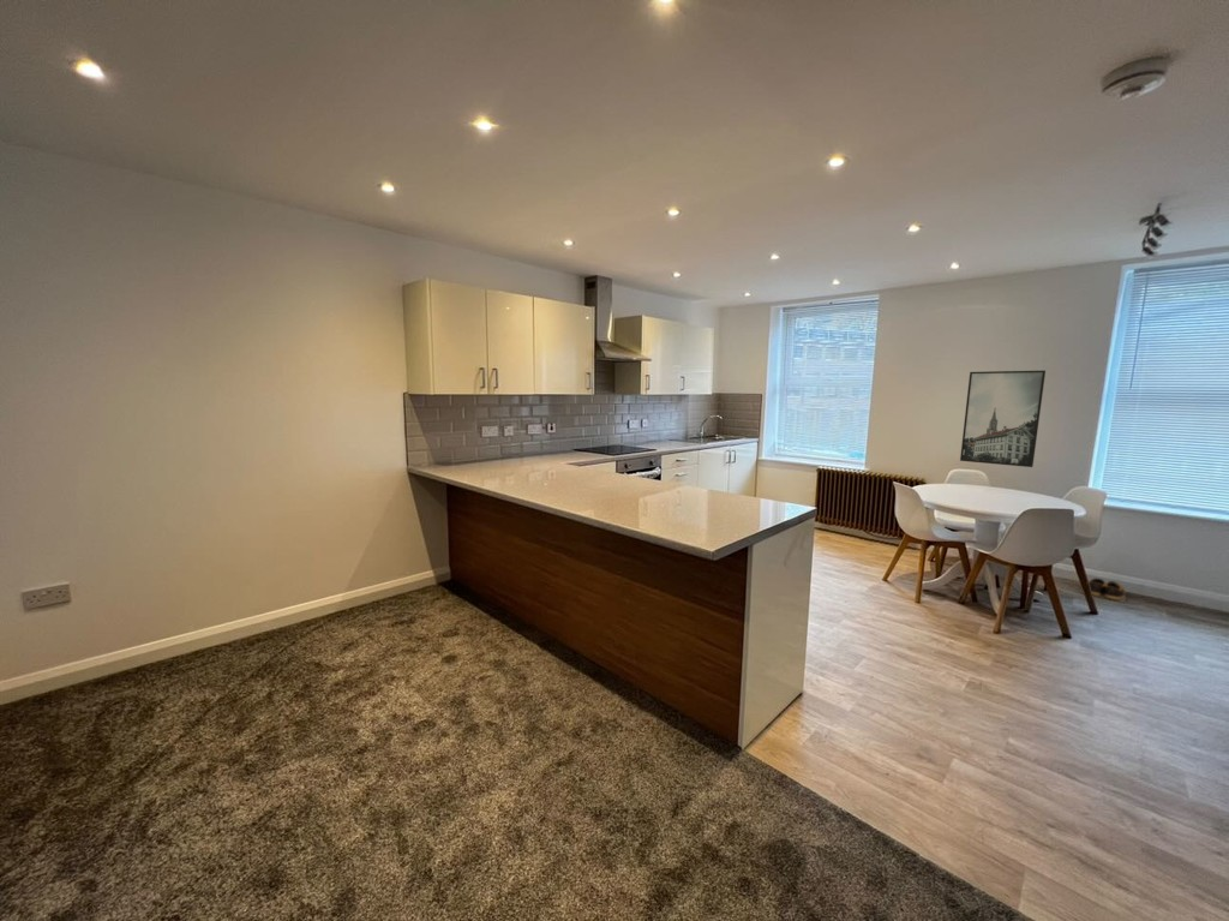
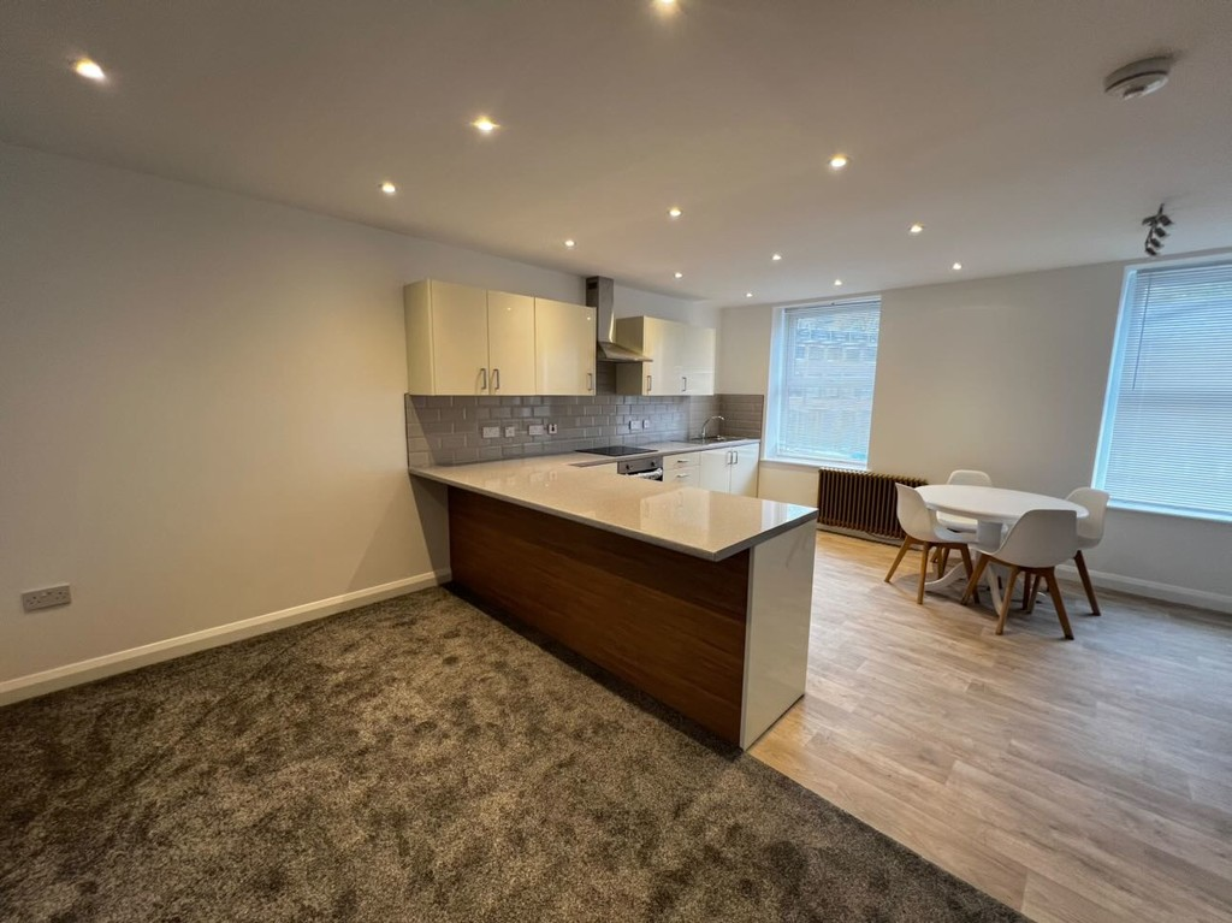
- shoes (1104, 586)
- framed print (1000, 418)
